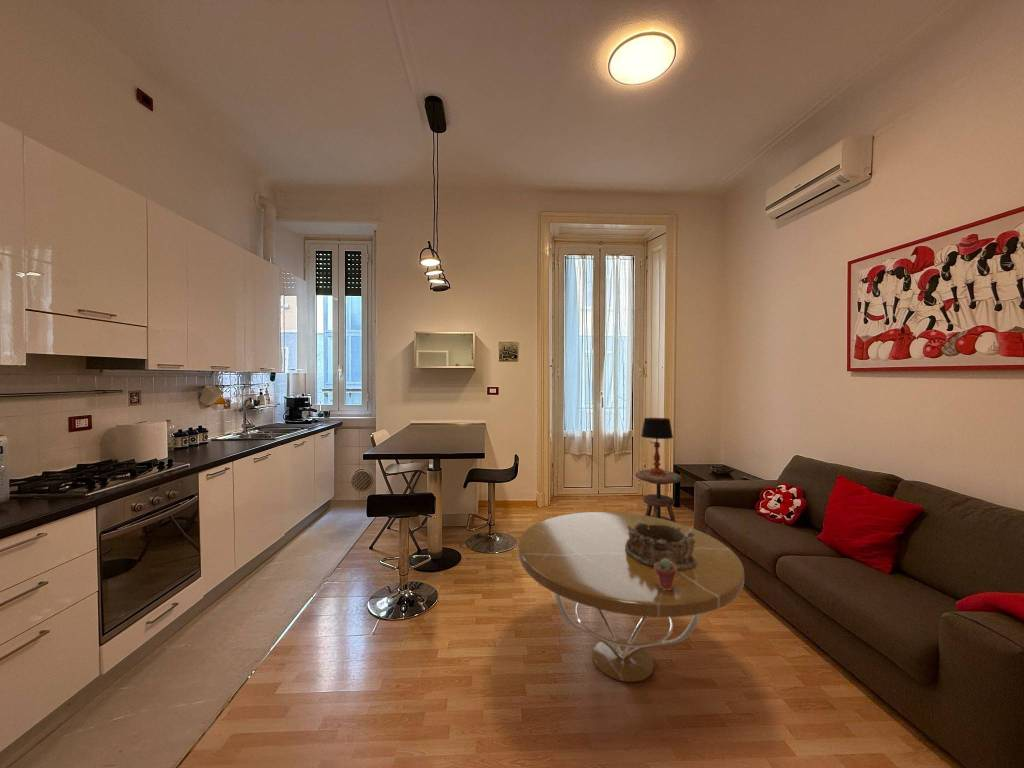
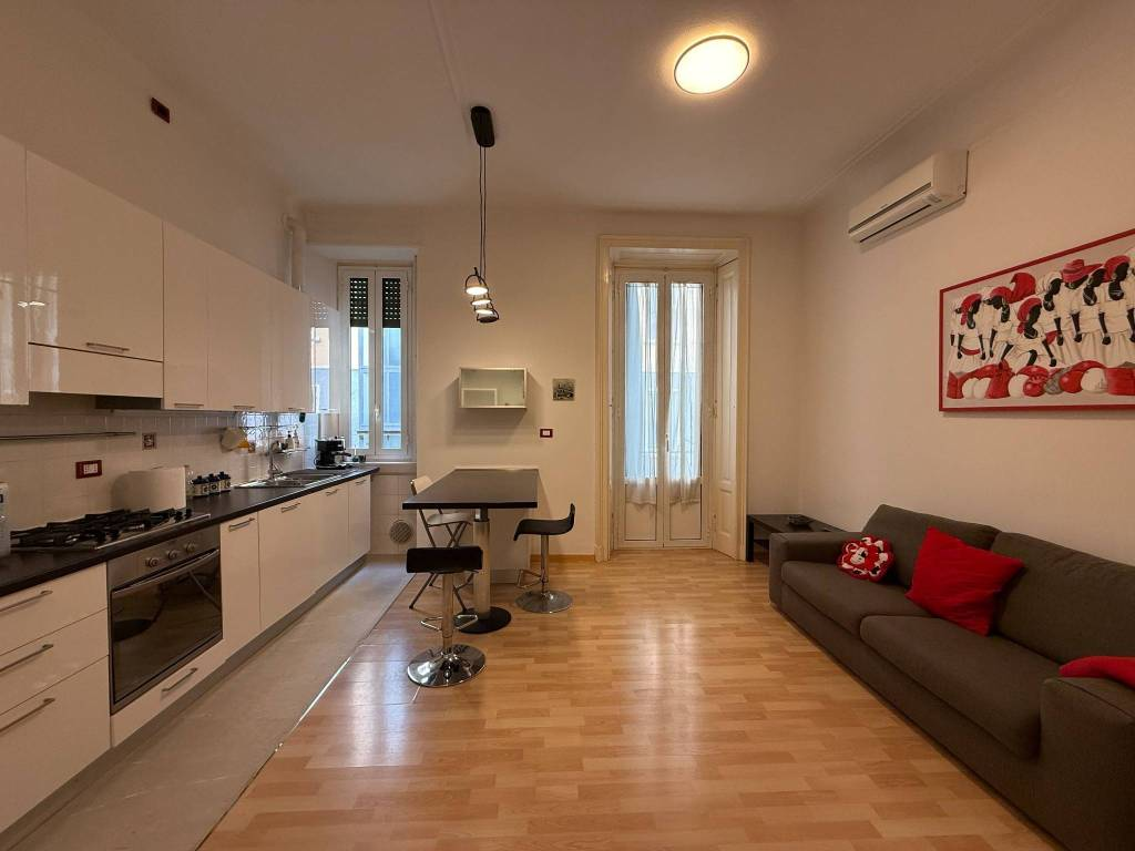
- potted succulent (665, 571)
- table lamp (656, 445)
- side table (658, 507)
- coffee table (622, 602)
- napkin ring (658, 541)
